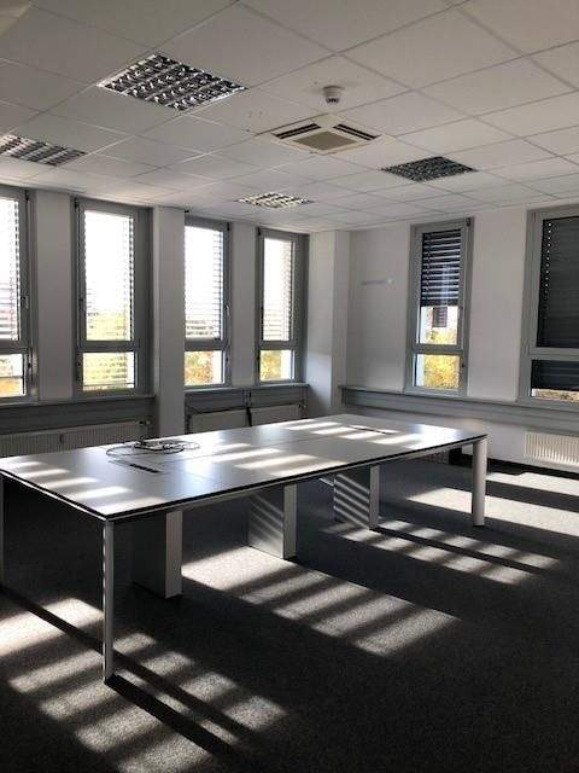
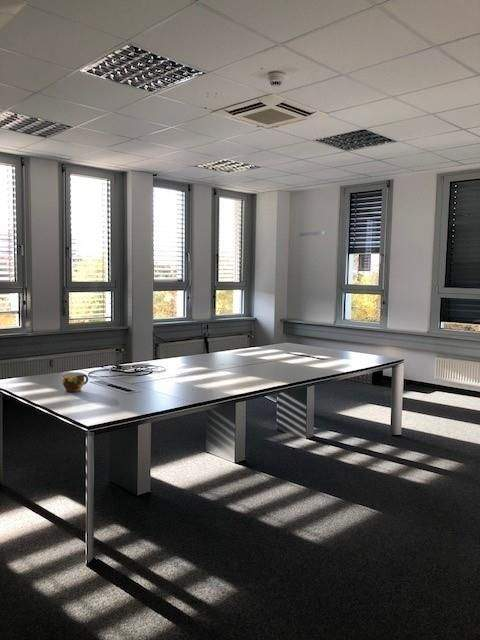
+ cup (74, 382)
